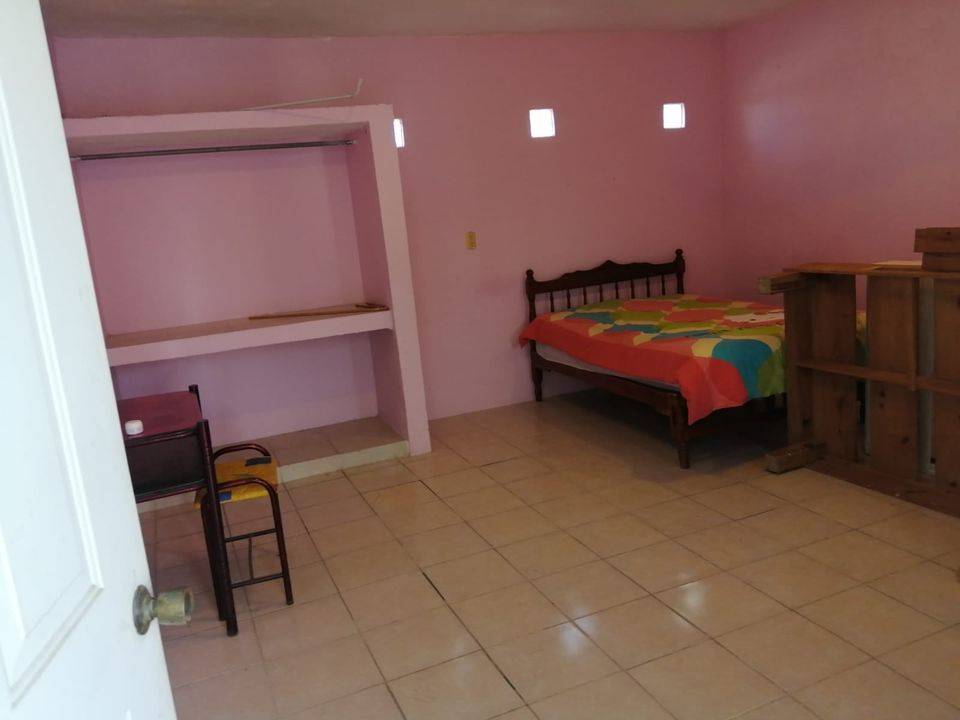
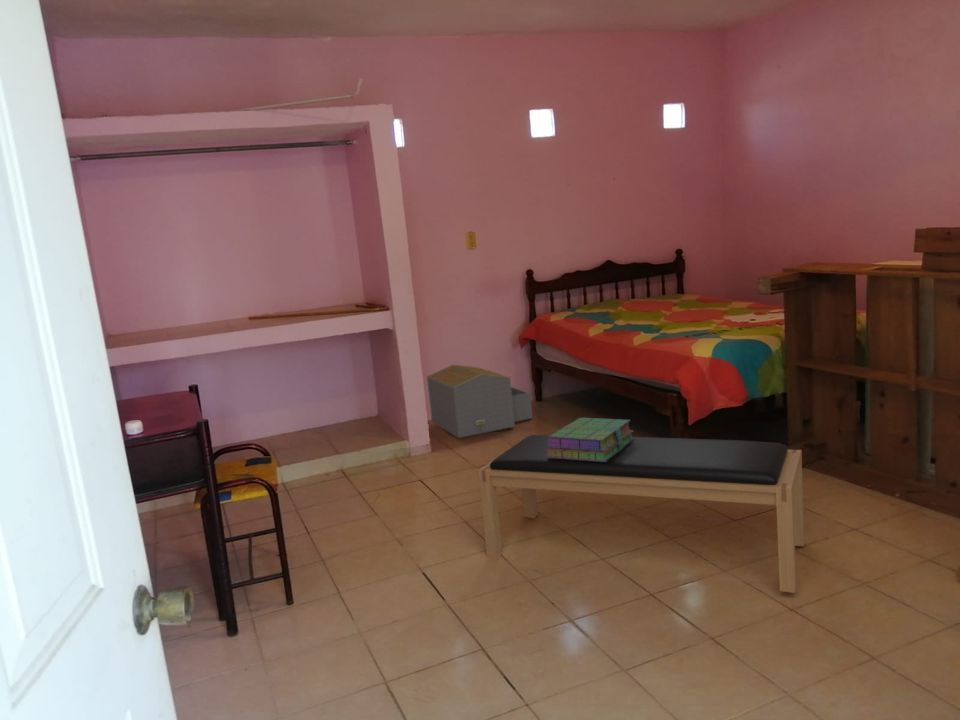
+ stack of books (590, 437)
+ architectural model (482, 394)
+ bench (637, 495)
